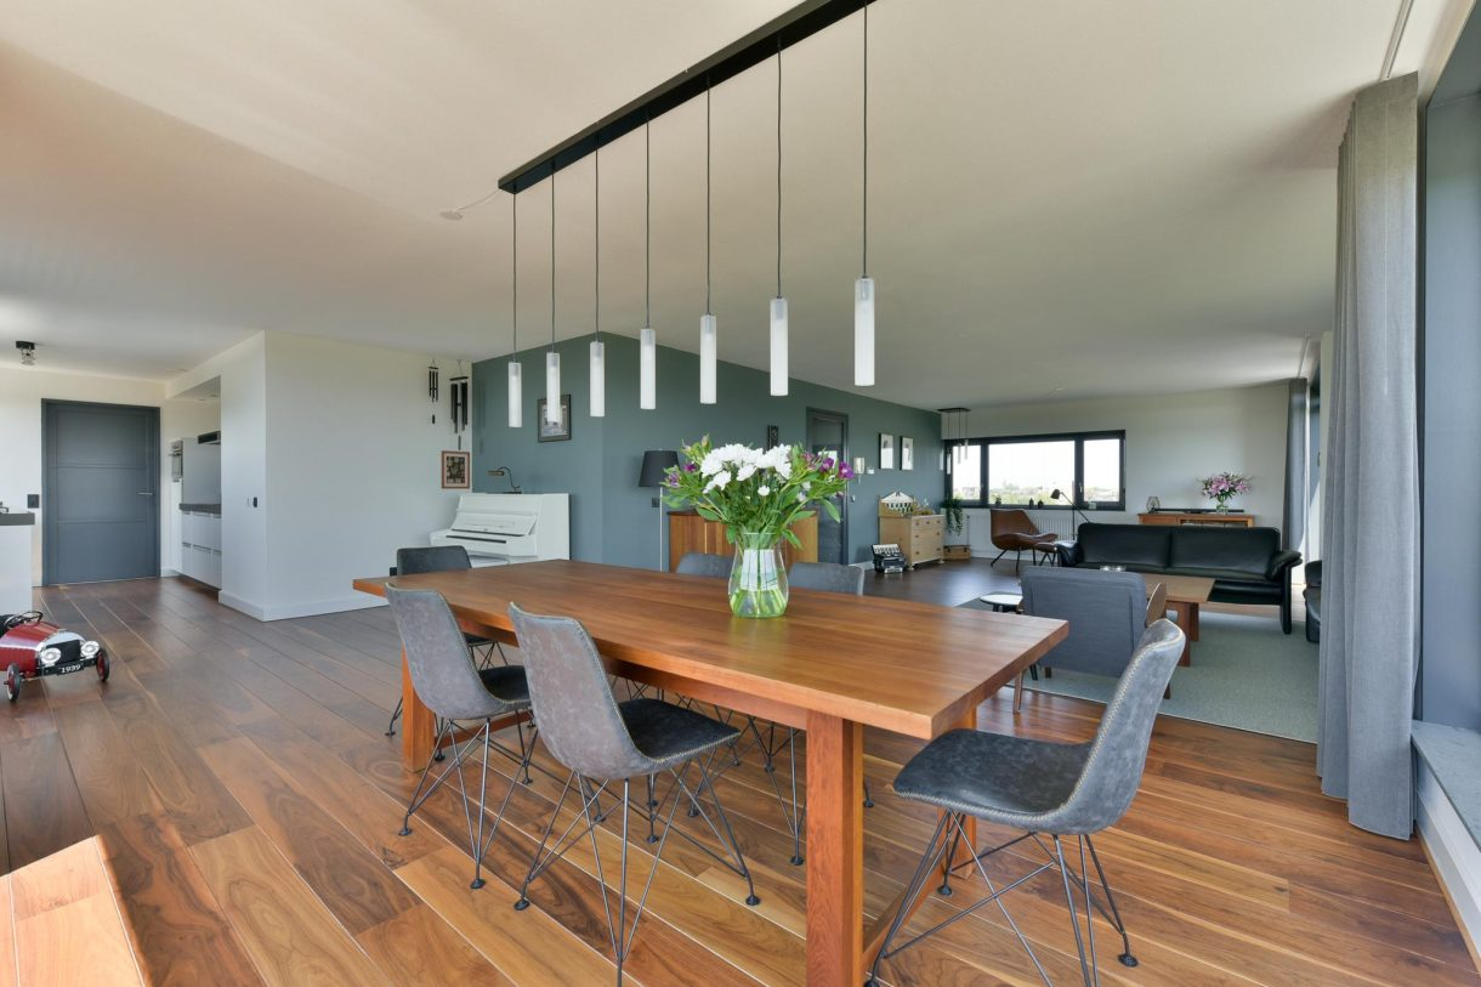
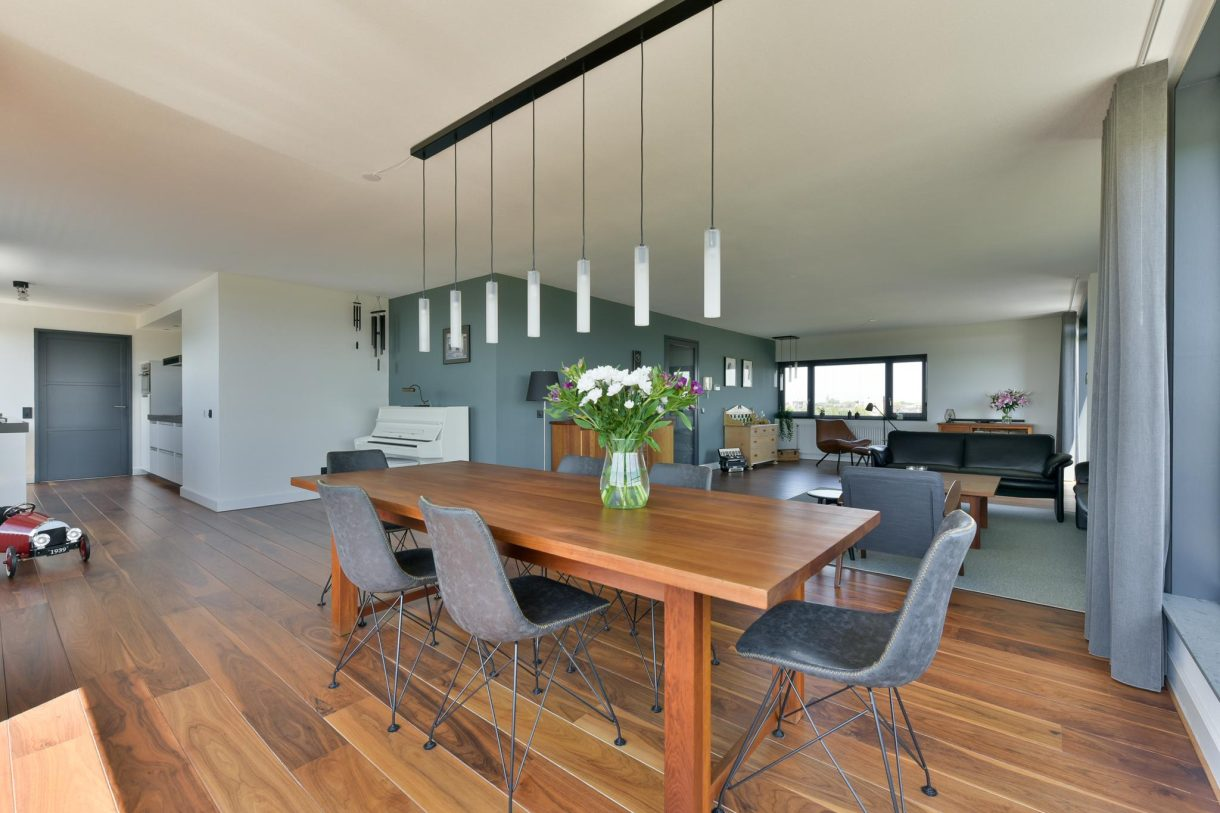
- wall art (455, 470)
